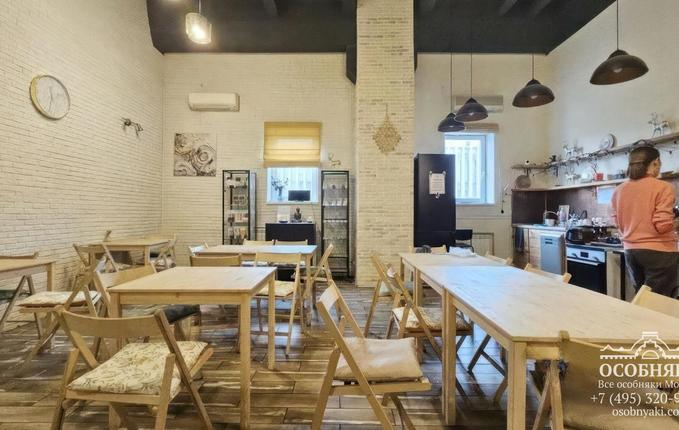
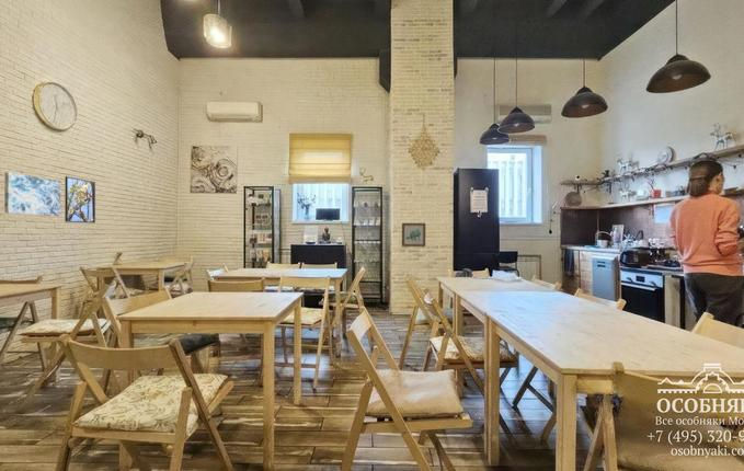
+ wall art (413, 234)
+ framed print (80, 200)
+ wall art (34, 195)
